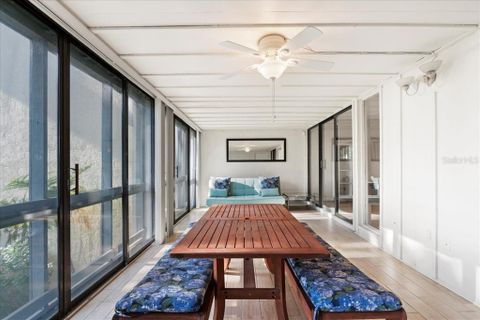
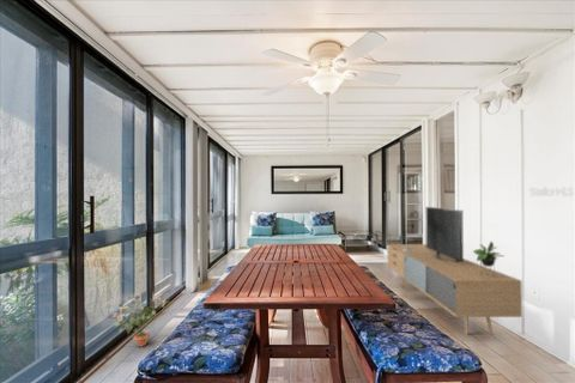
+ media console (438, 256)
+ potted plant (140, 320)
